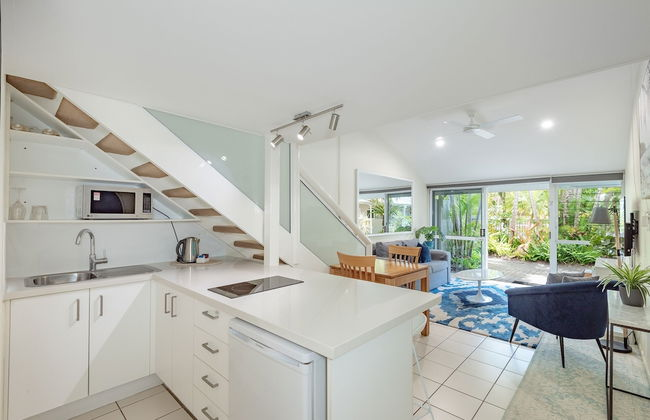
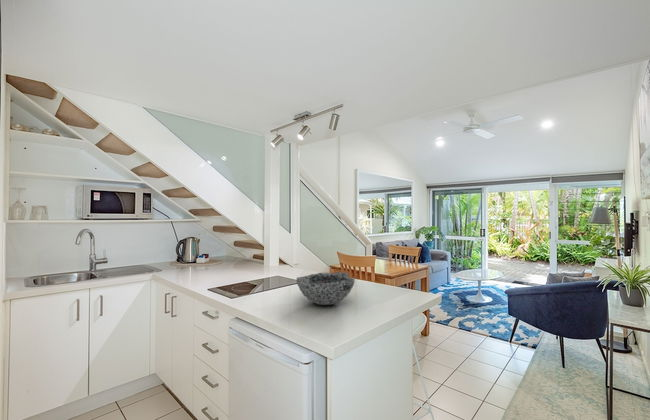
+ bowl (325, 289)
